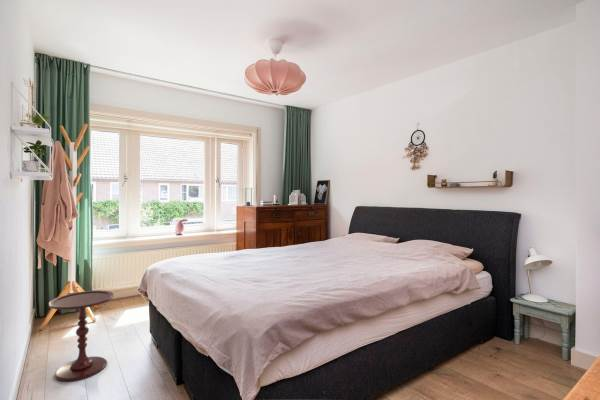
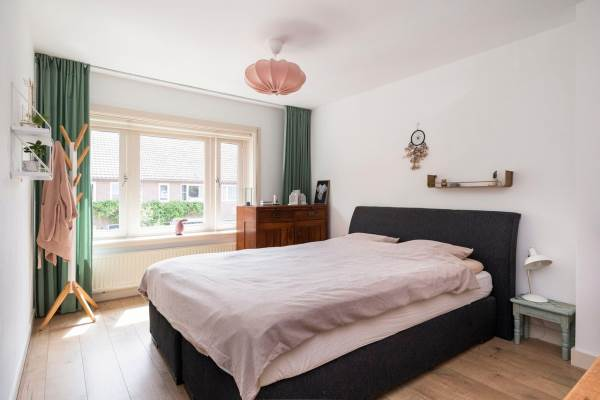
- side table (82, 333)
